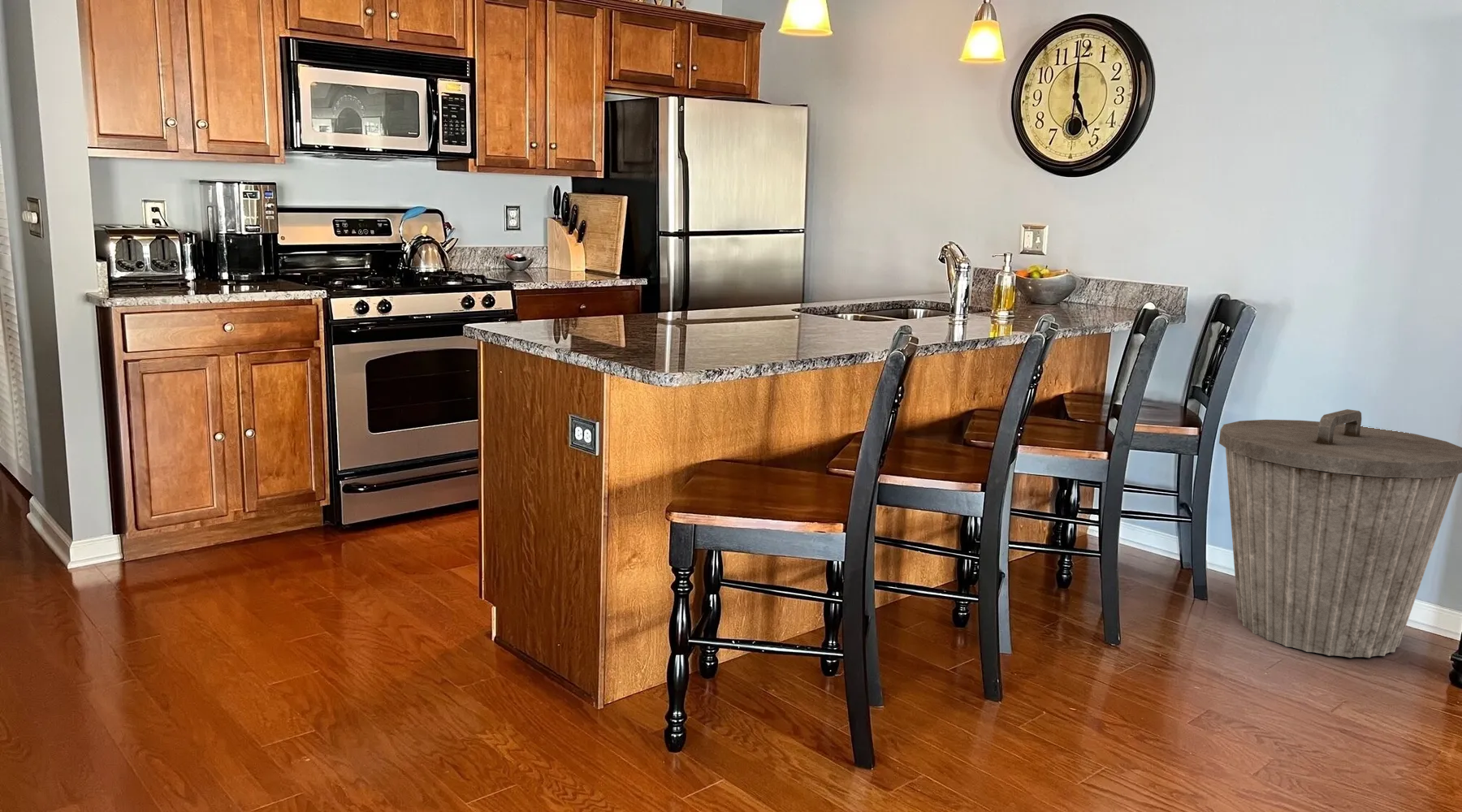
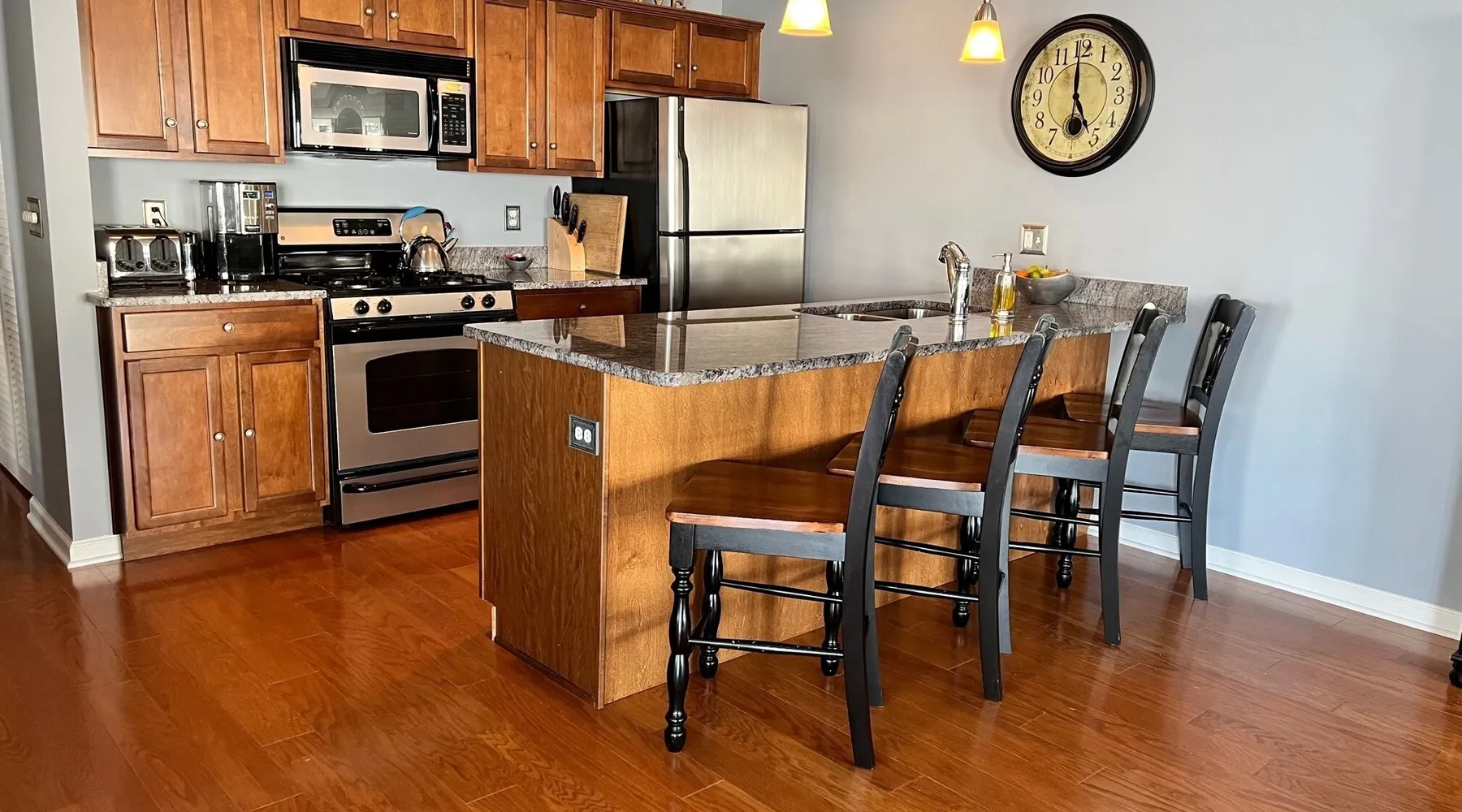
- trash can (1329, 523)
